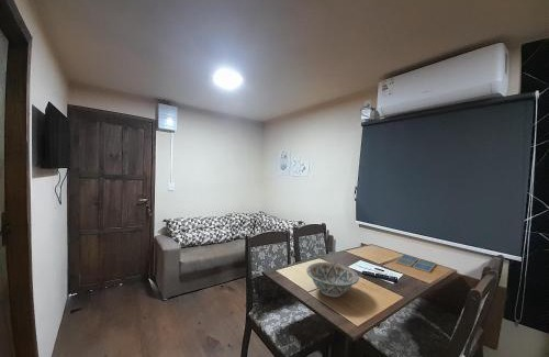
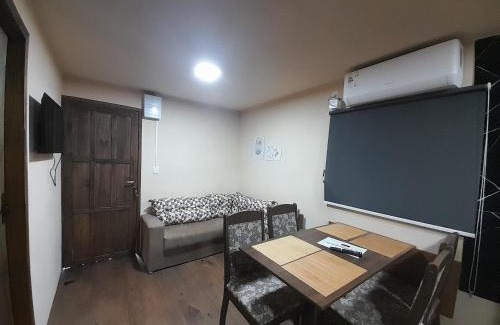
- decorative bowl (330, 281)
- drink coaster (416, 263)
